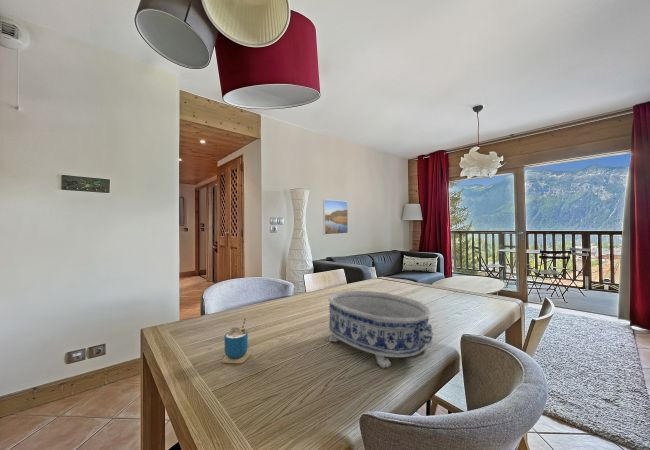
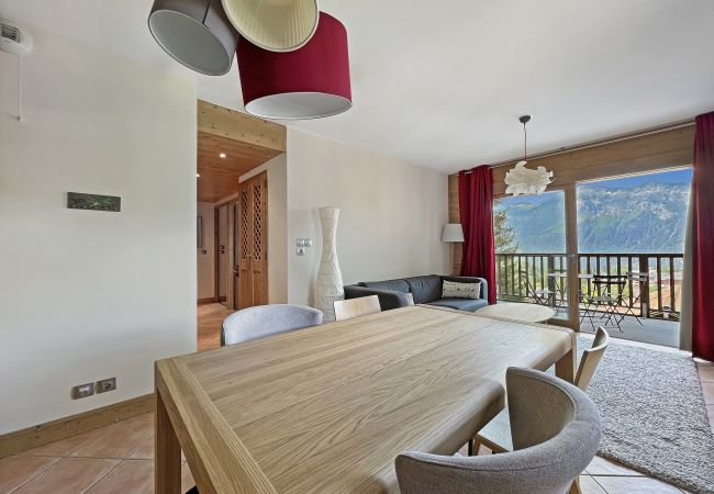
- decorative bowl (375, 322)
- cup (236, 337)
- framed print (336, 217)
